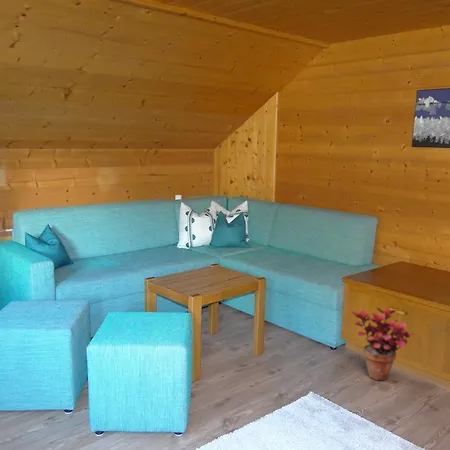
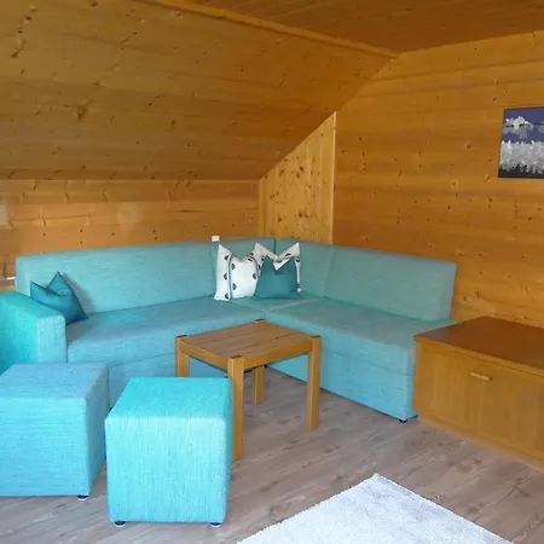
- potted plant (382, 345)
